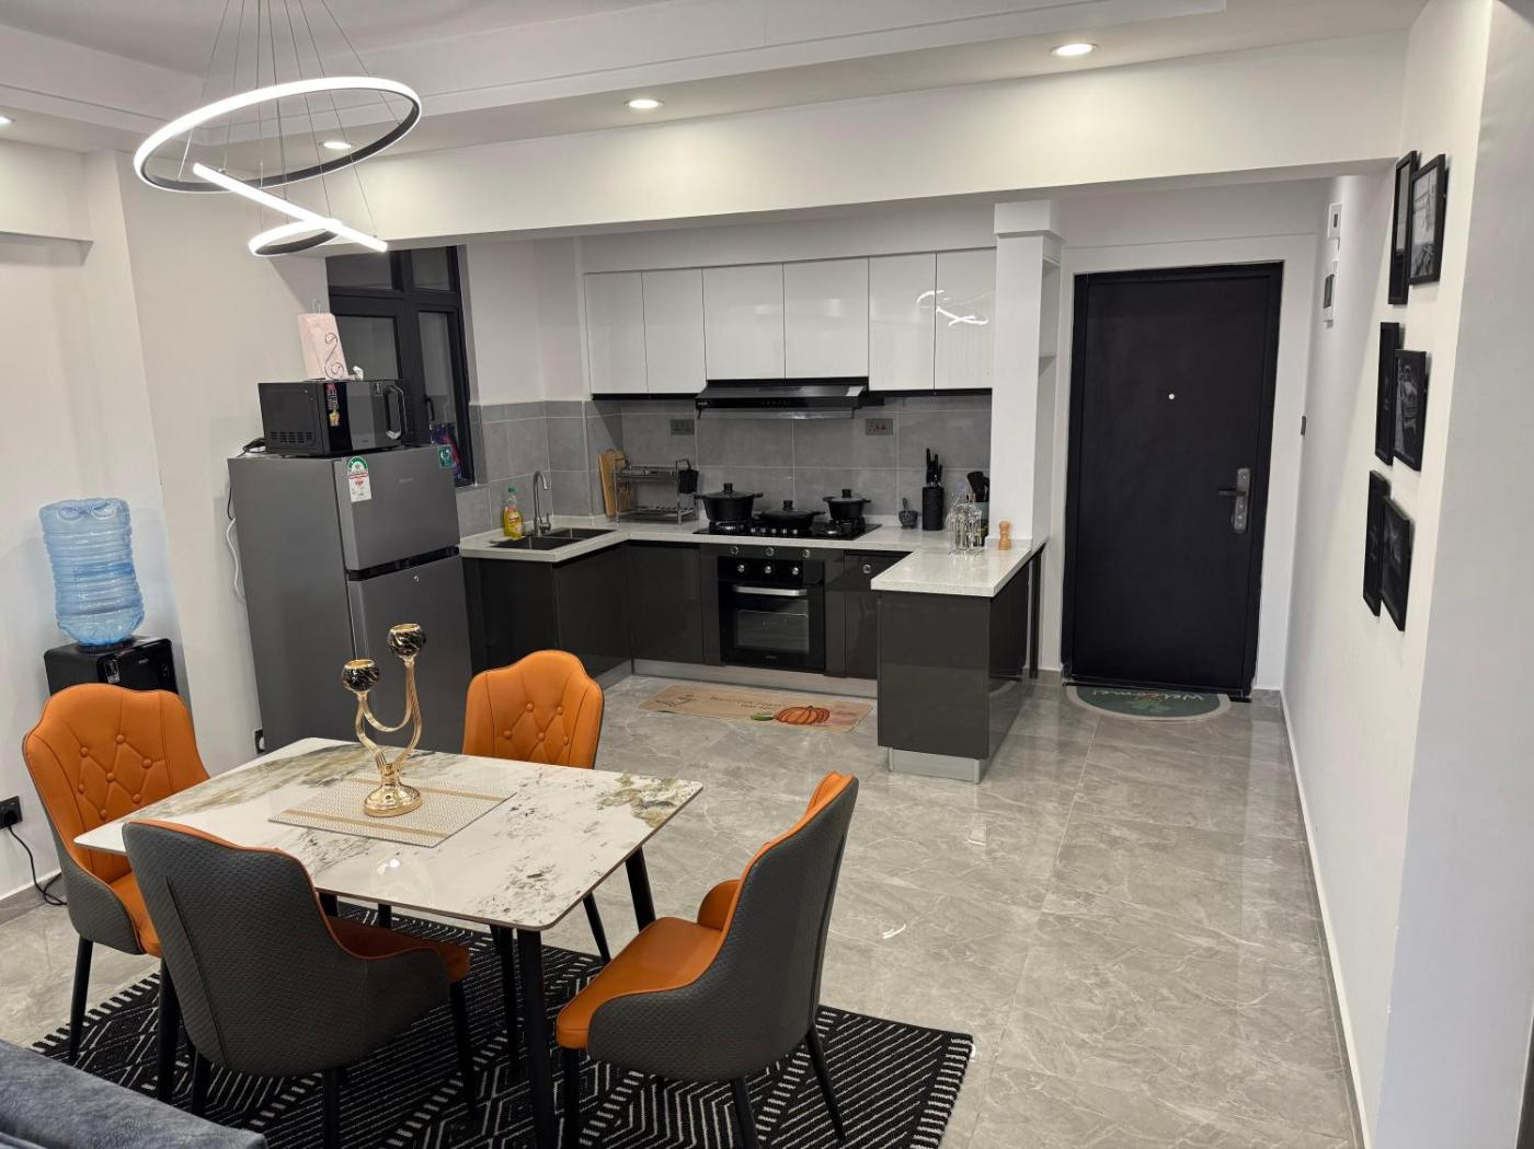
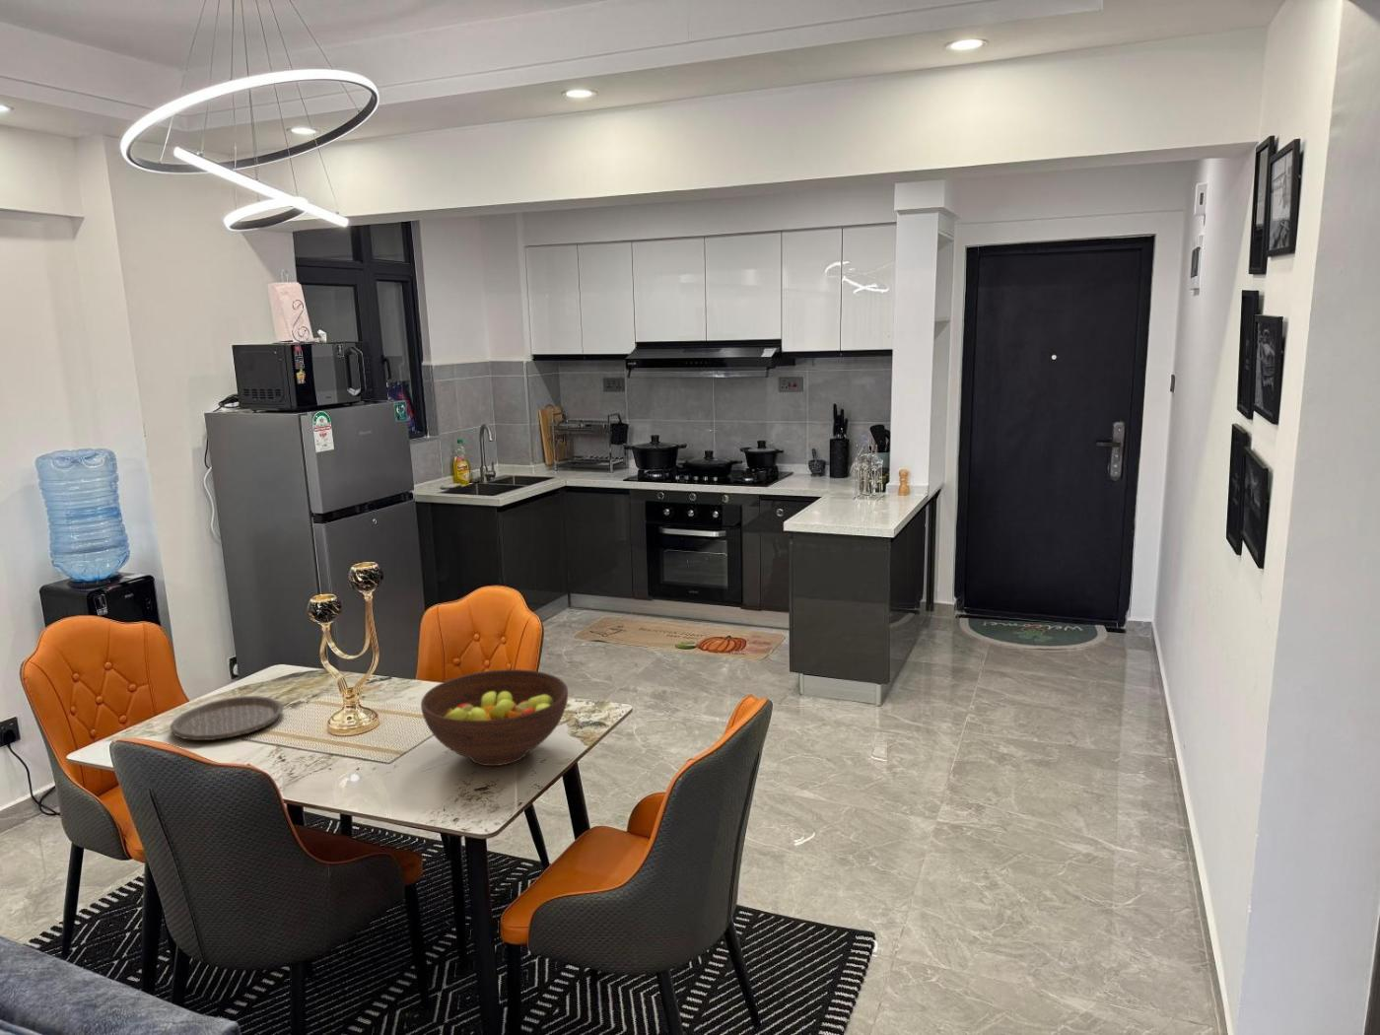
+ plate (228, 719)
+ fruit bowl (497, 724)
